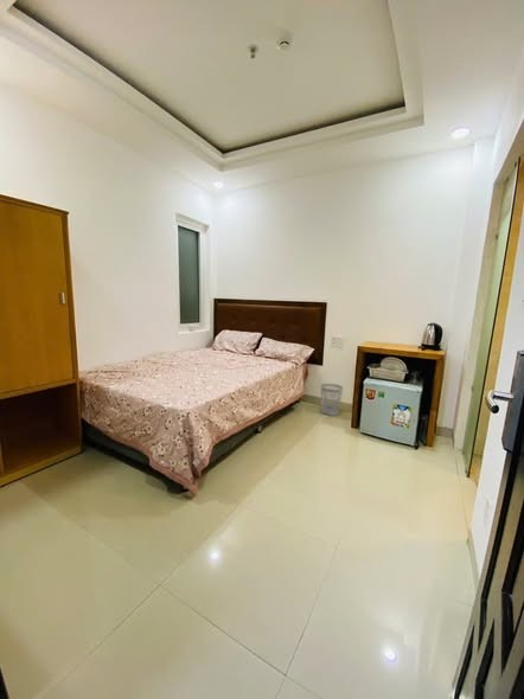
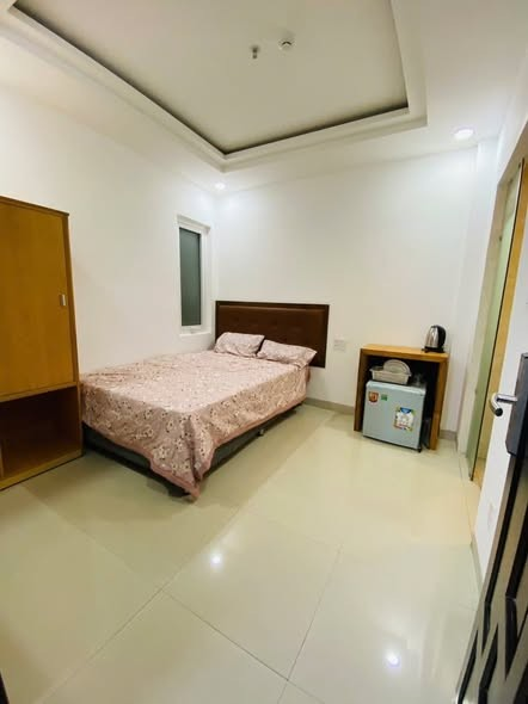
- wastebasket (330, 399)
